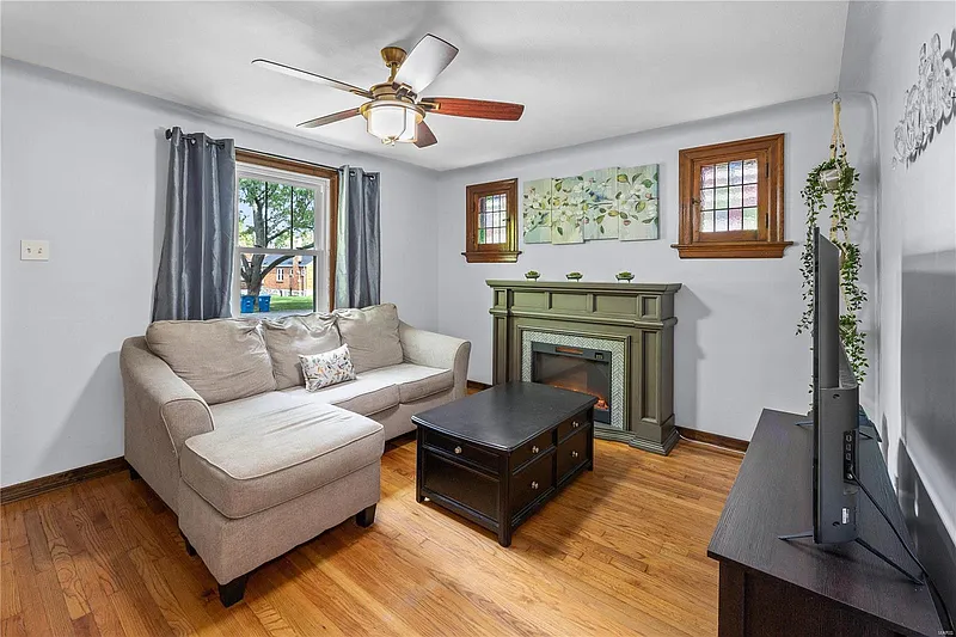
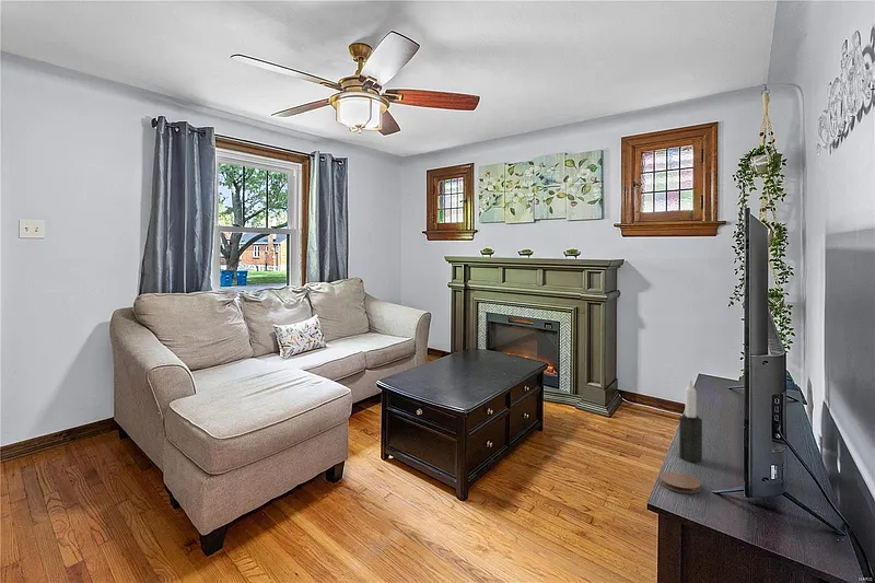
+ candle (690, 419)
+ coaster (679, 481)
